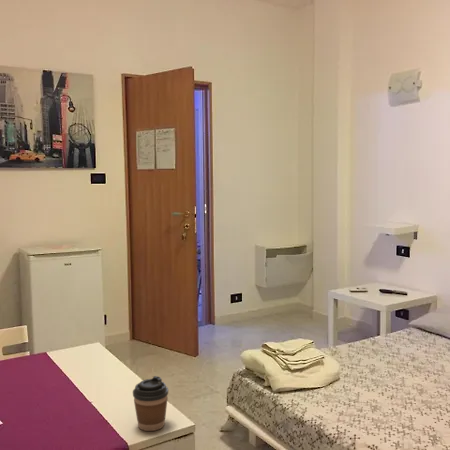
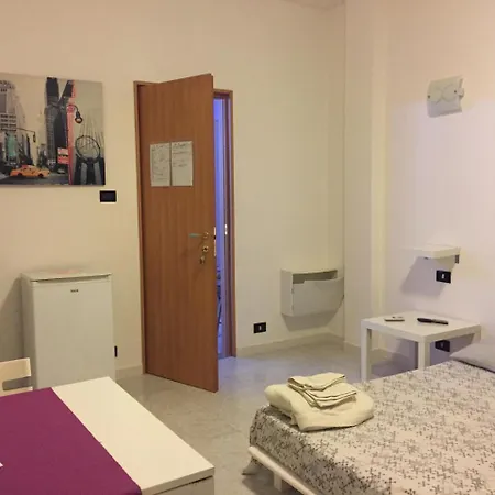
- coffee cup (150, 402)
